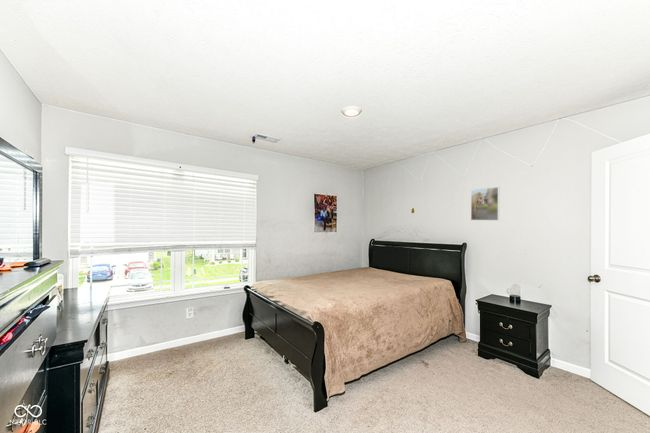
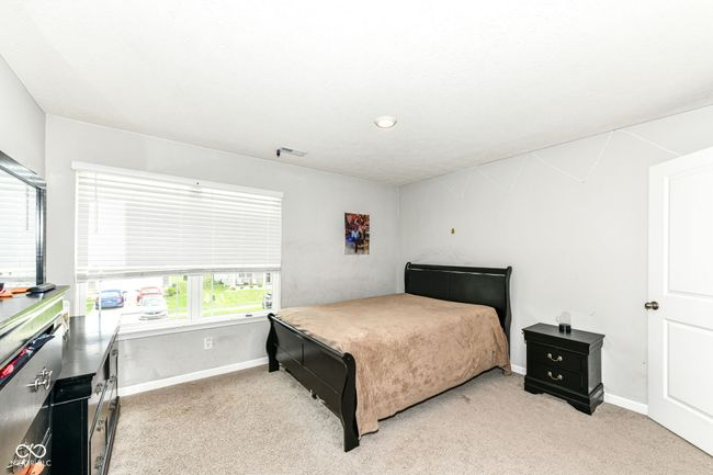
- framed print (484, 204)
